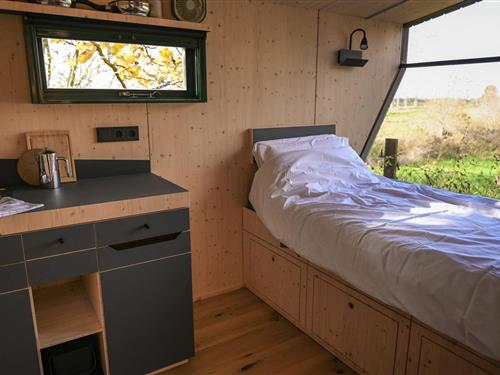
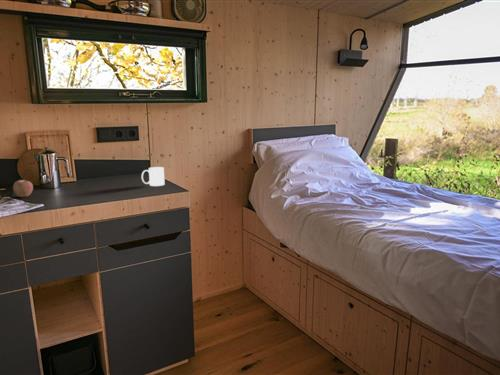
+ apple (23, 188)
+ mug (152, 176)
